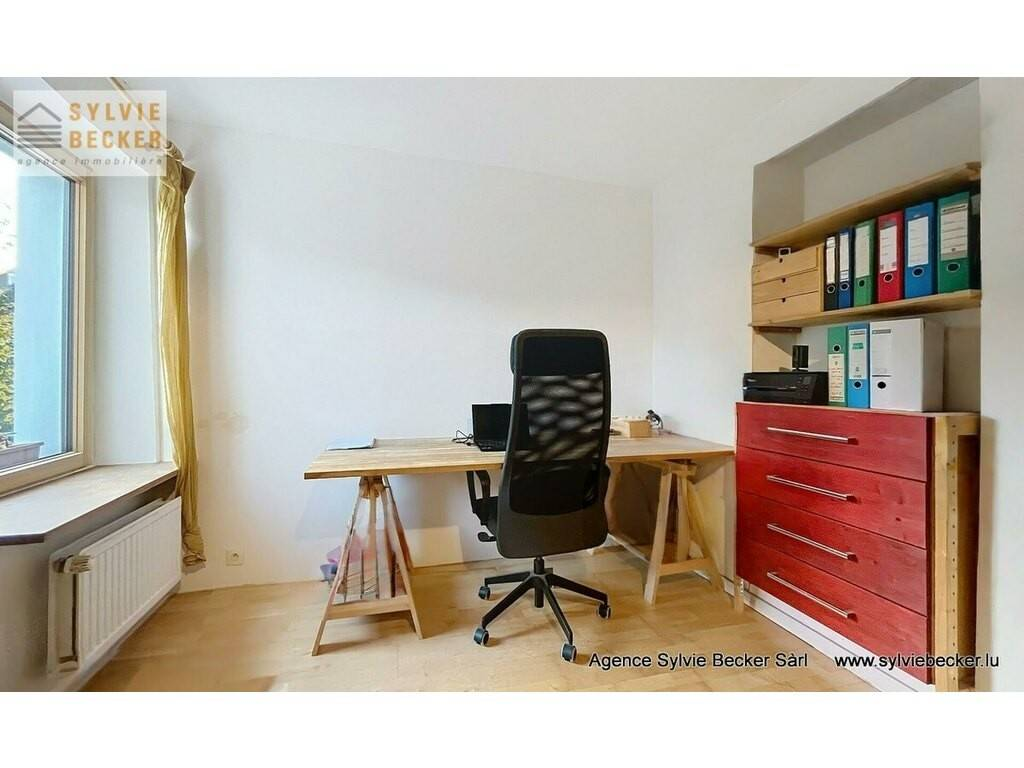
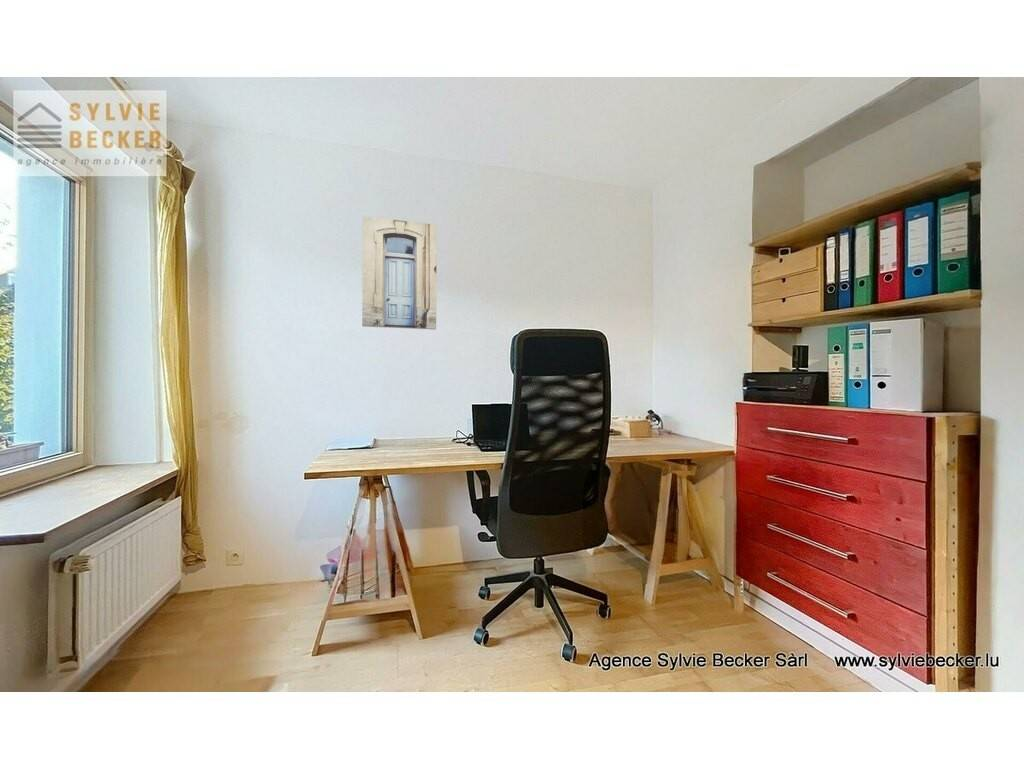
+ wall art (400, 274)
